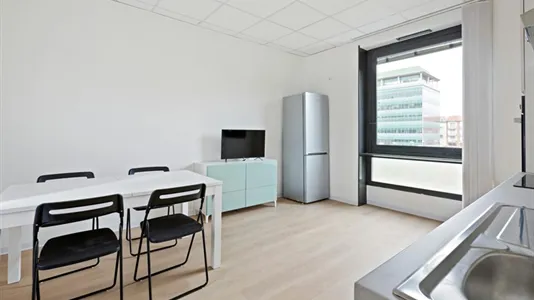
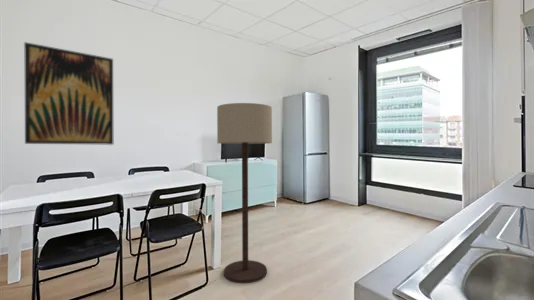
+ floor lamp (245, 190)
+ wall art (72, 97)
